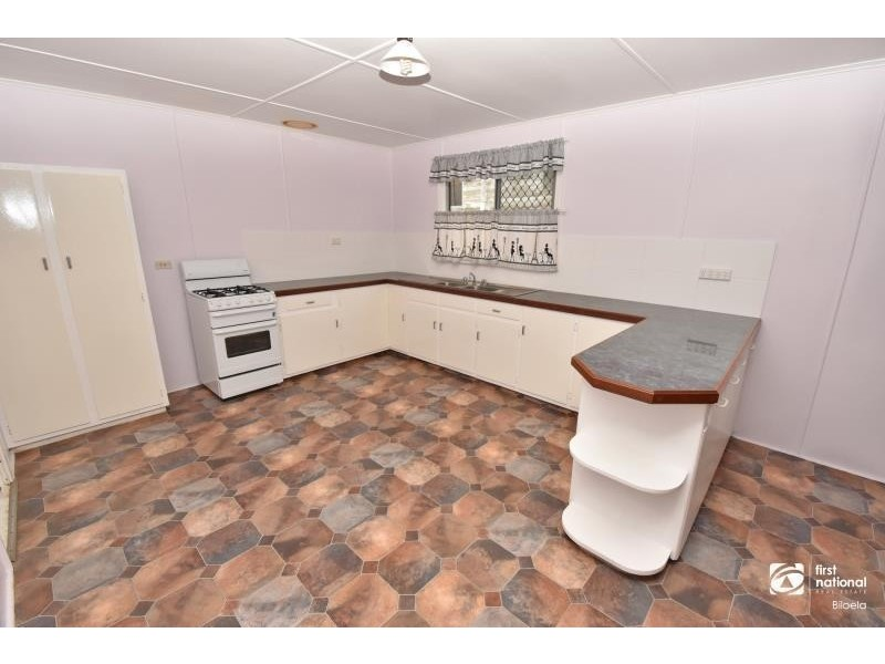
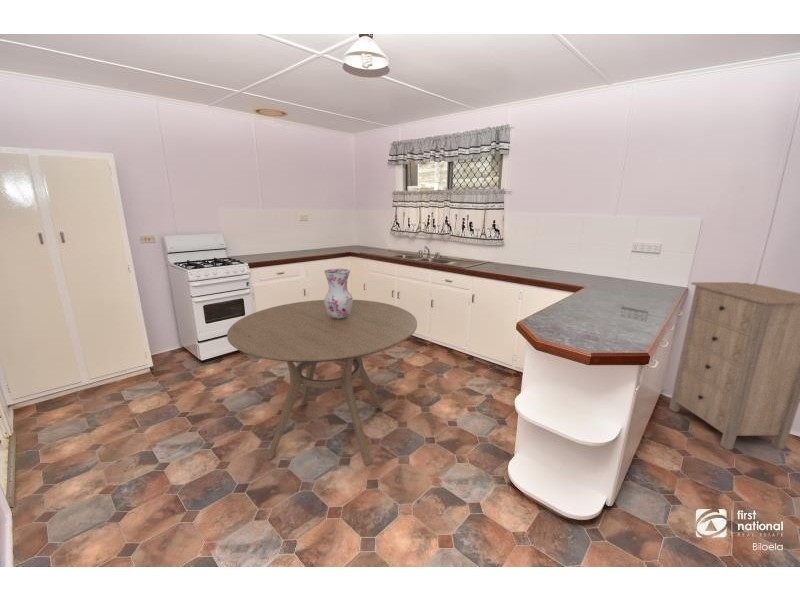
+ dining table (329, 380)
+ vase (338, 294)
+ storage cabinet (737, 362)
